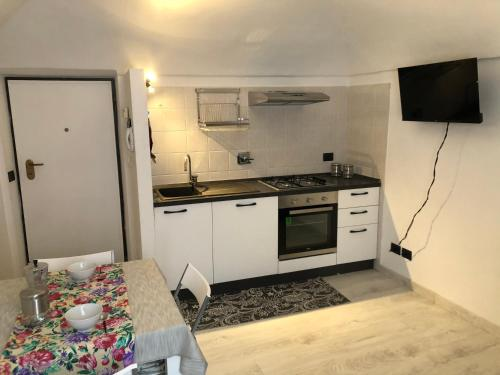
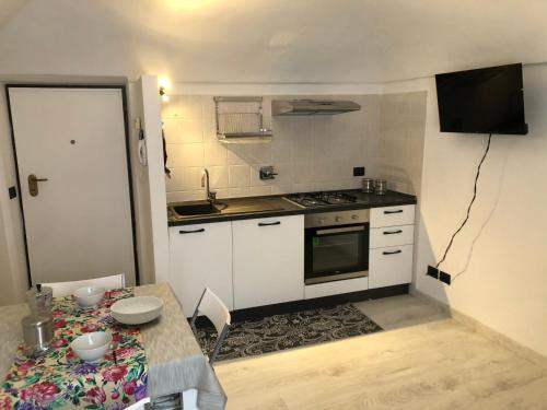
+ serving bowl (138, 312)
